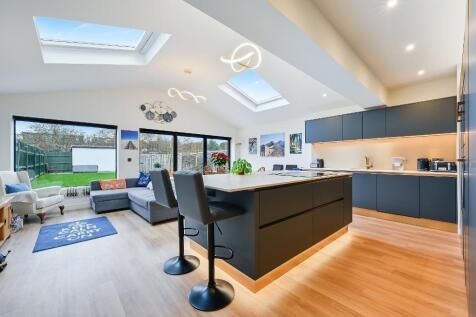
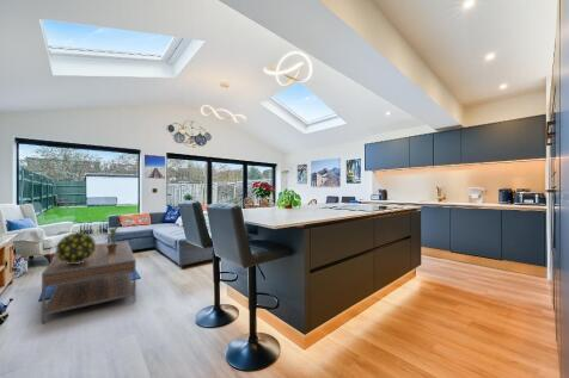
+ decorative sphere (77, 247)
+ coffee table (97, 271)
+ potted plant (112, 236)
